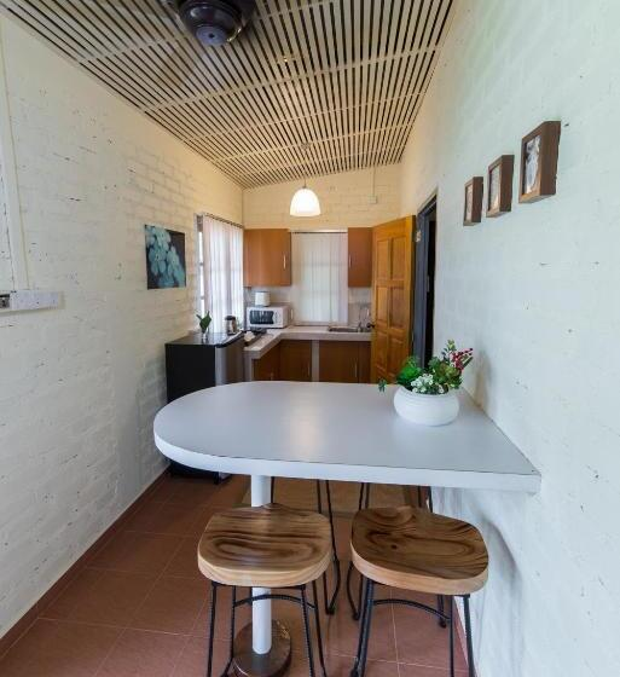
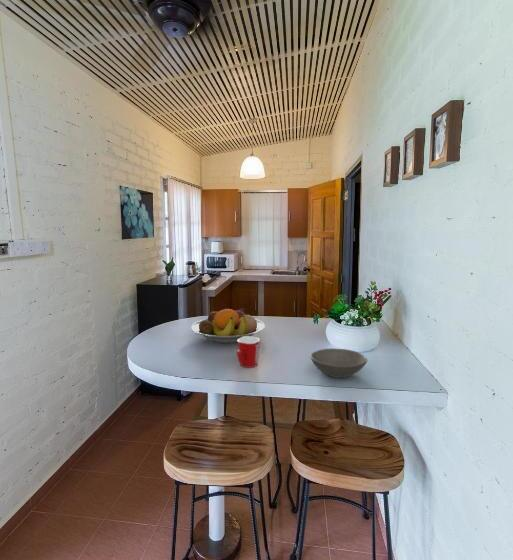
+ mug (246, 353)
+ fruit bowl (228, 322)
+ soup bowl (337, 364)
